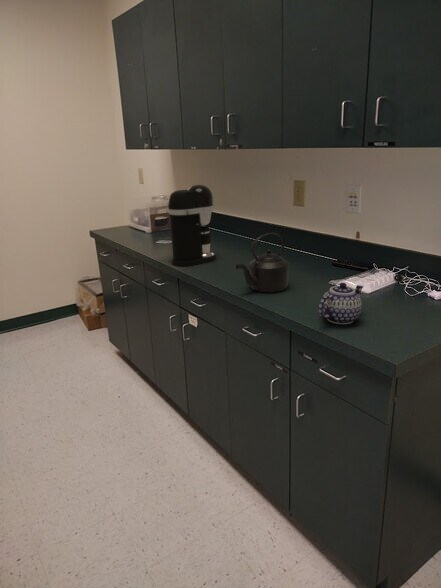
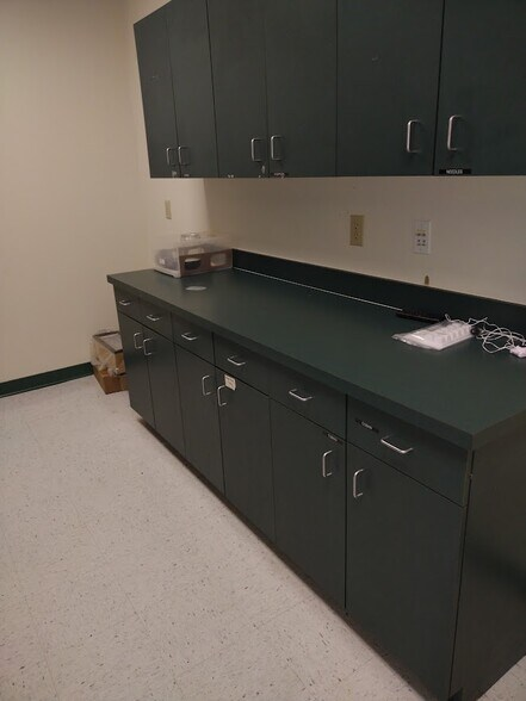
- coffee maker (192, 224)
- kettle (261, 262)
- teapot (341, 301)
